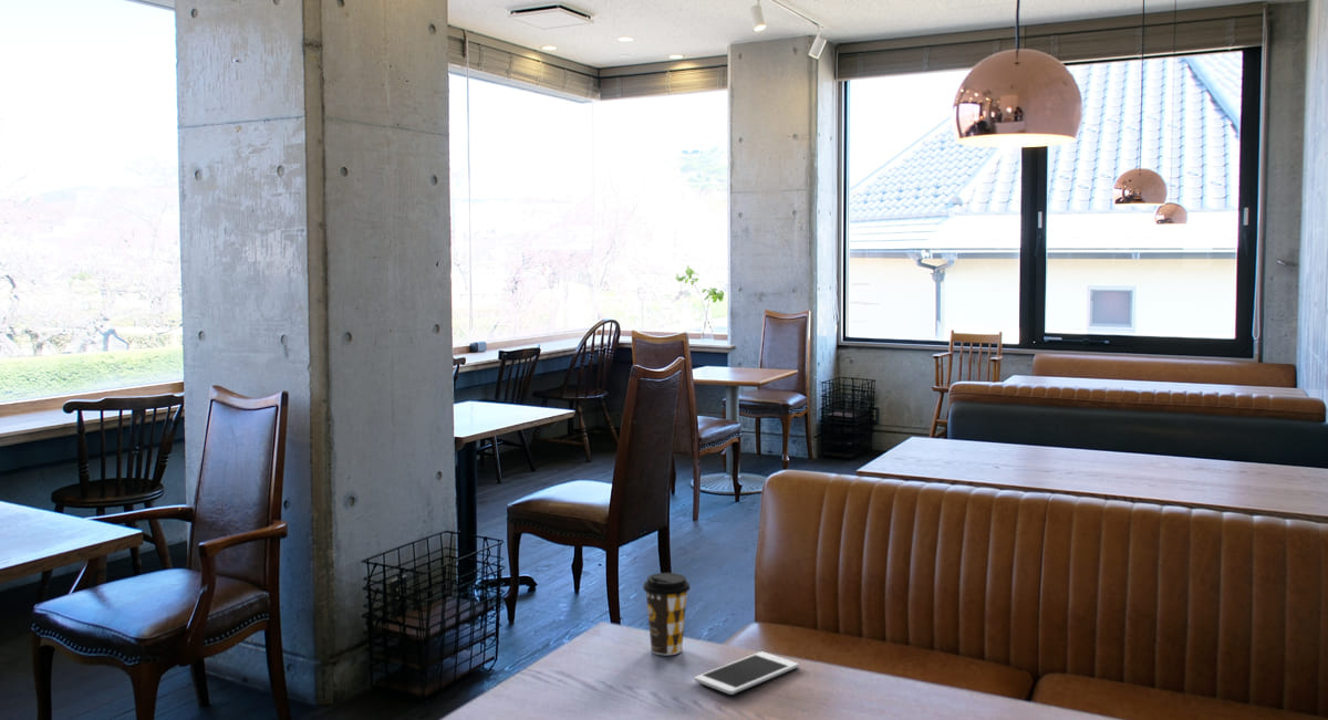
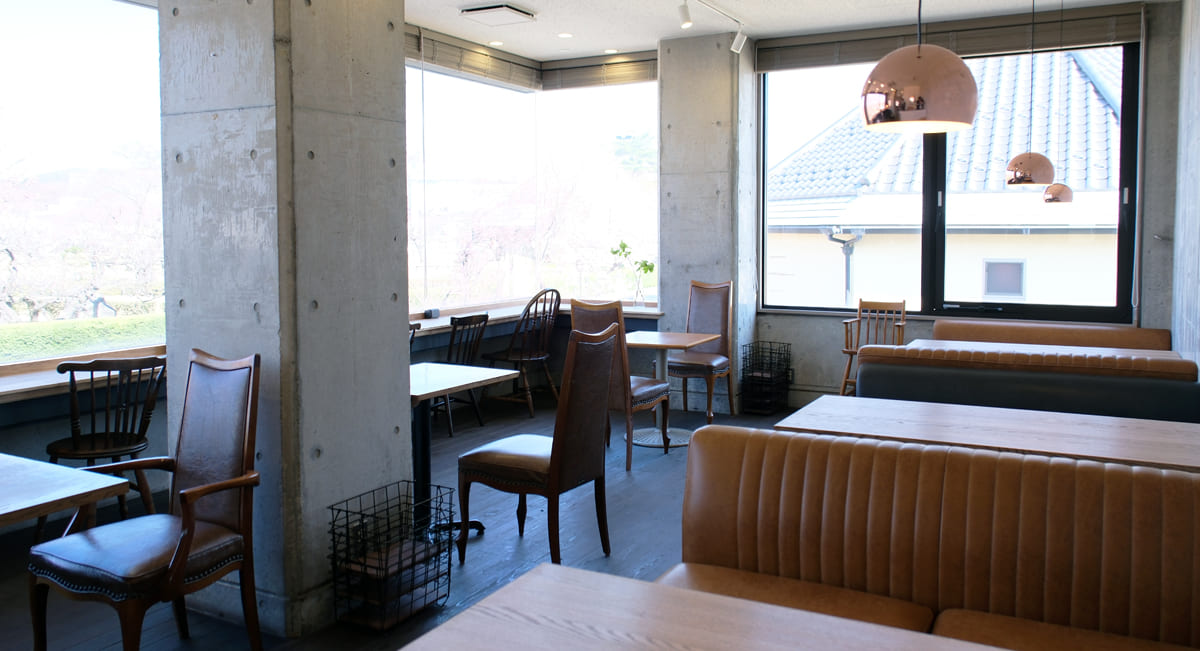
- cell phone (747, 671)
- coffee cup (666, 614)
